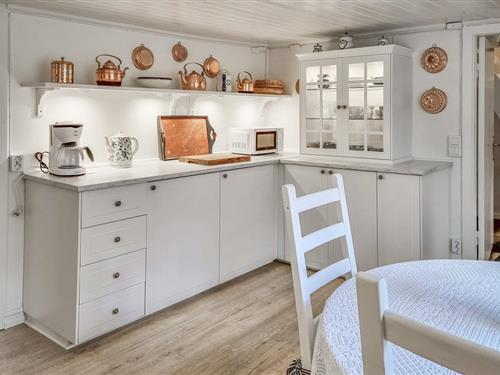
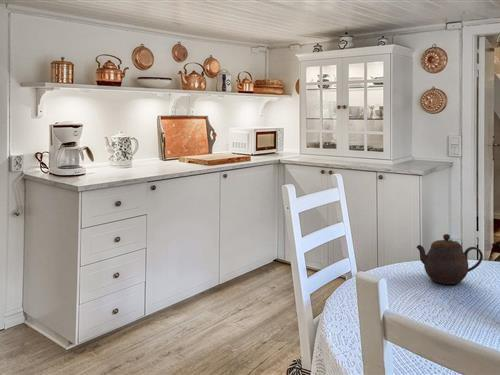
+ teapot (448, 257)
